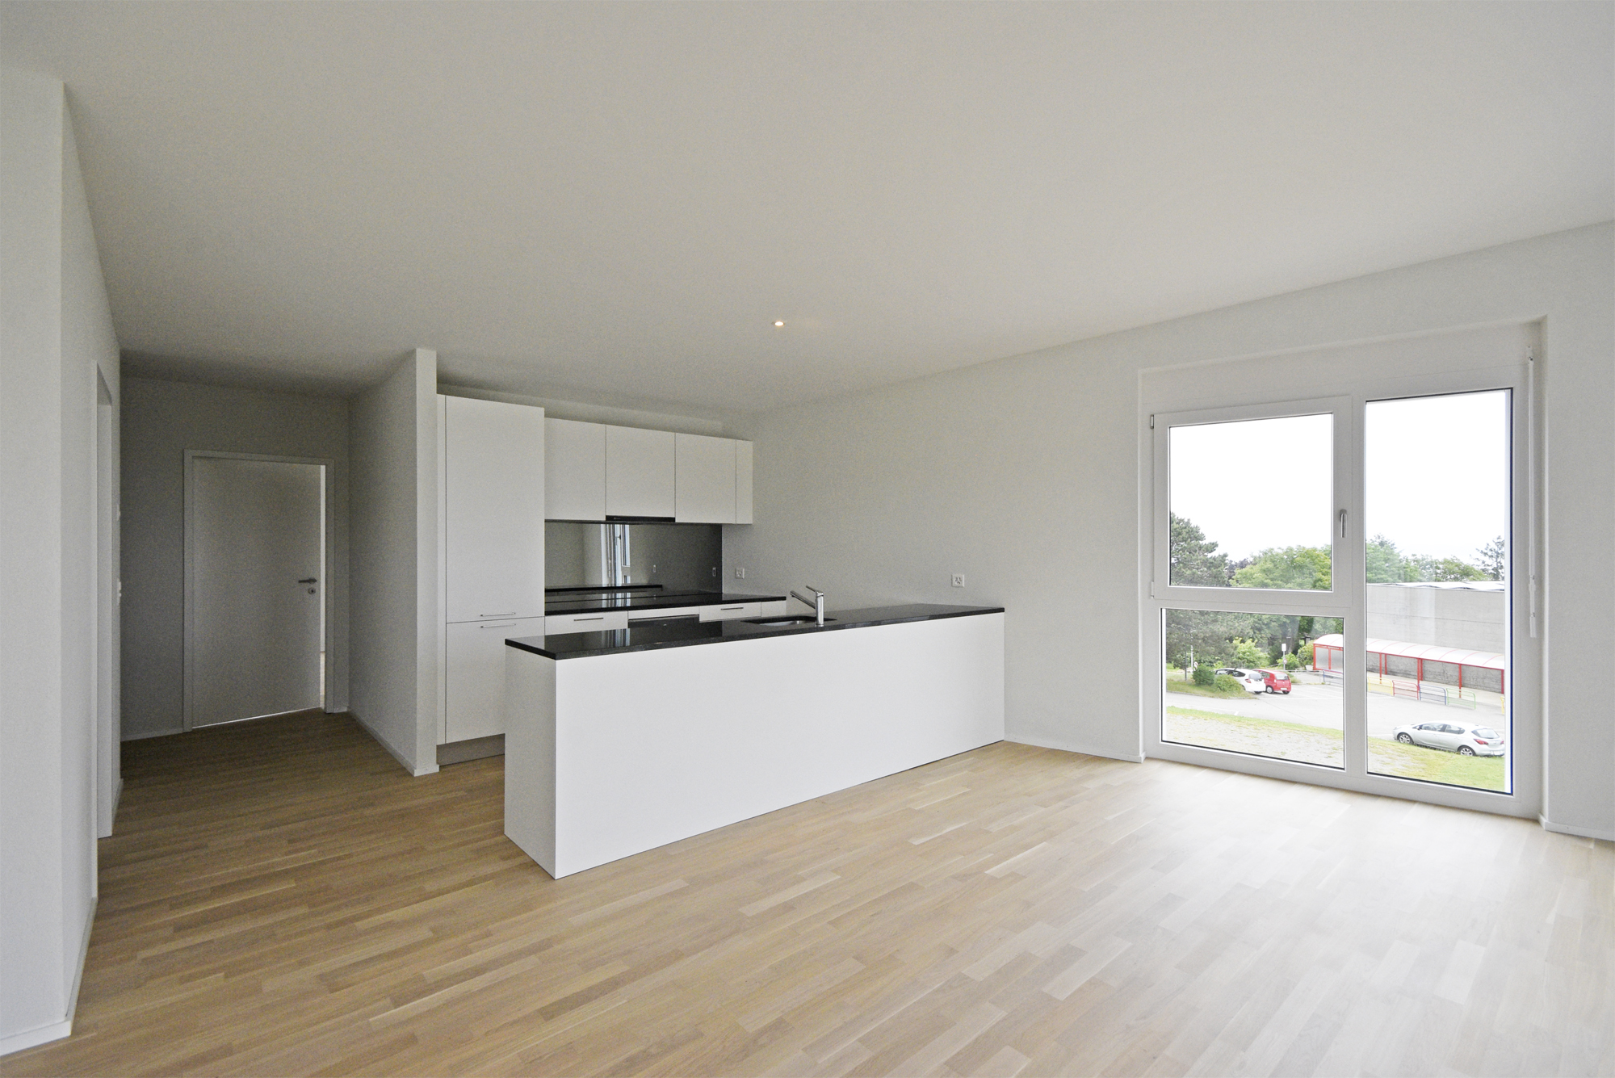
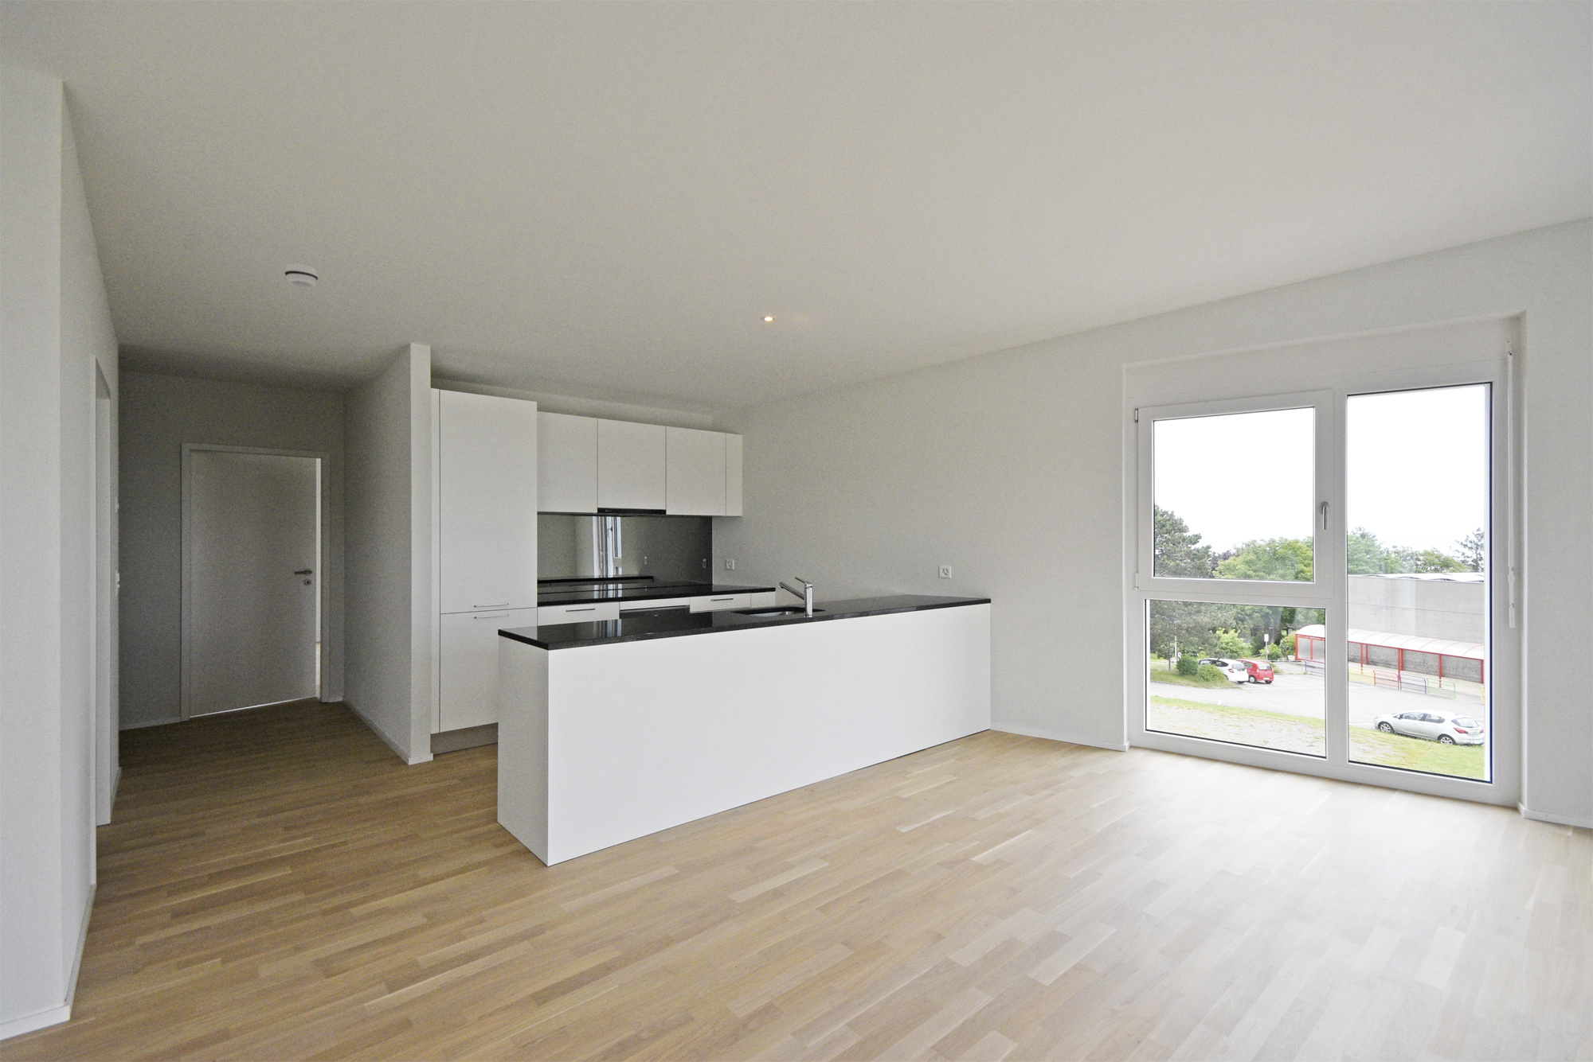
+ smoke detector (301, 275)
